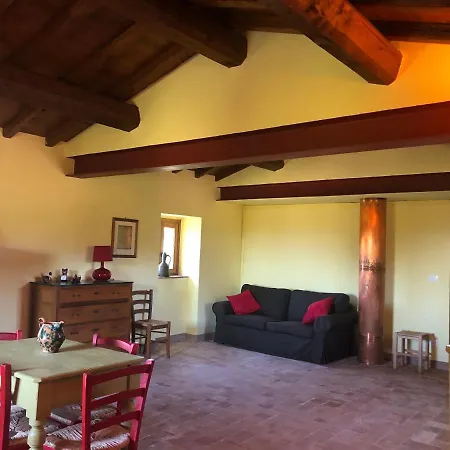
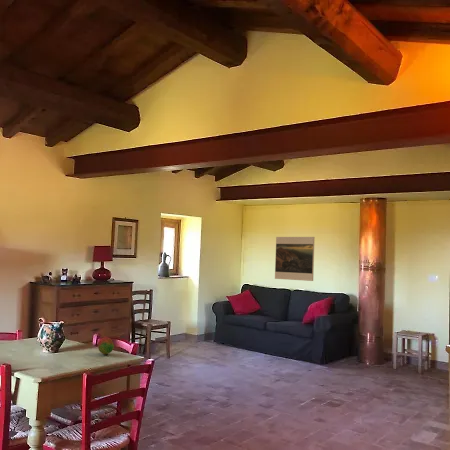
+ fruit (106, 346)
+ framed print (294, 258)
